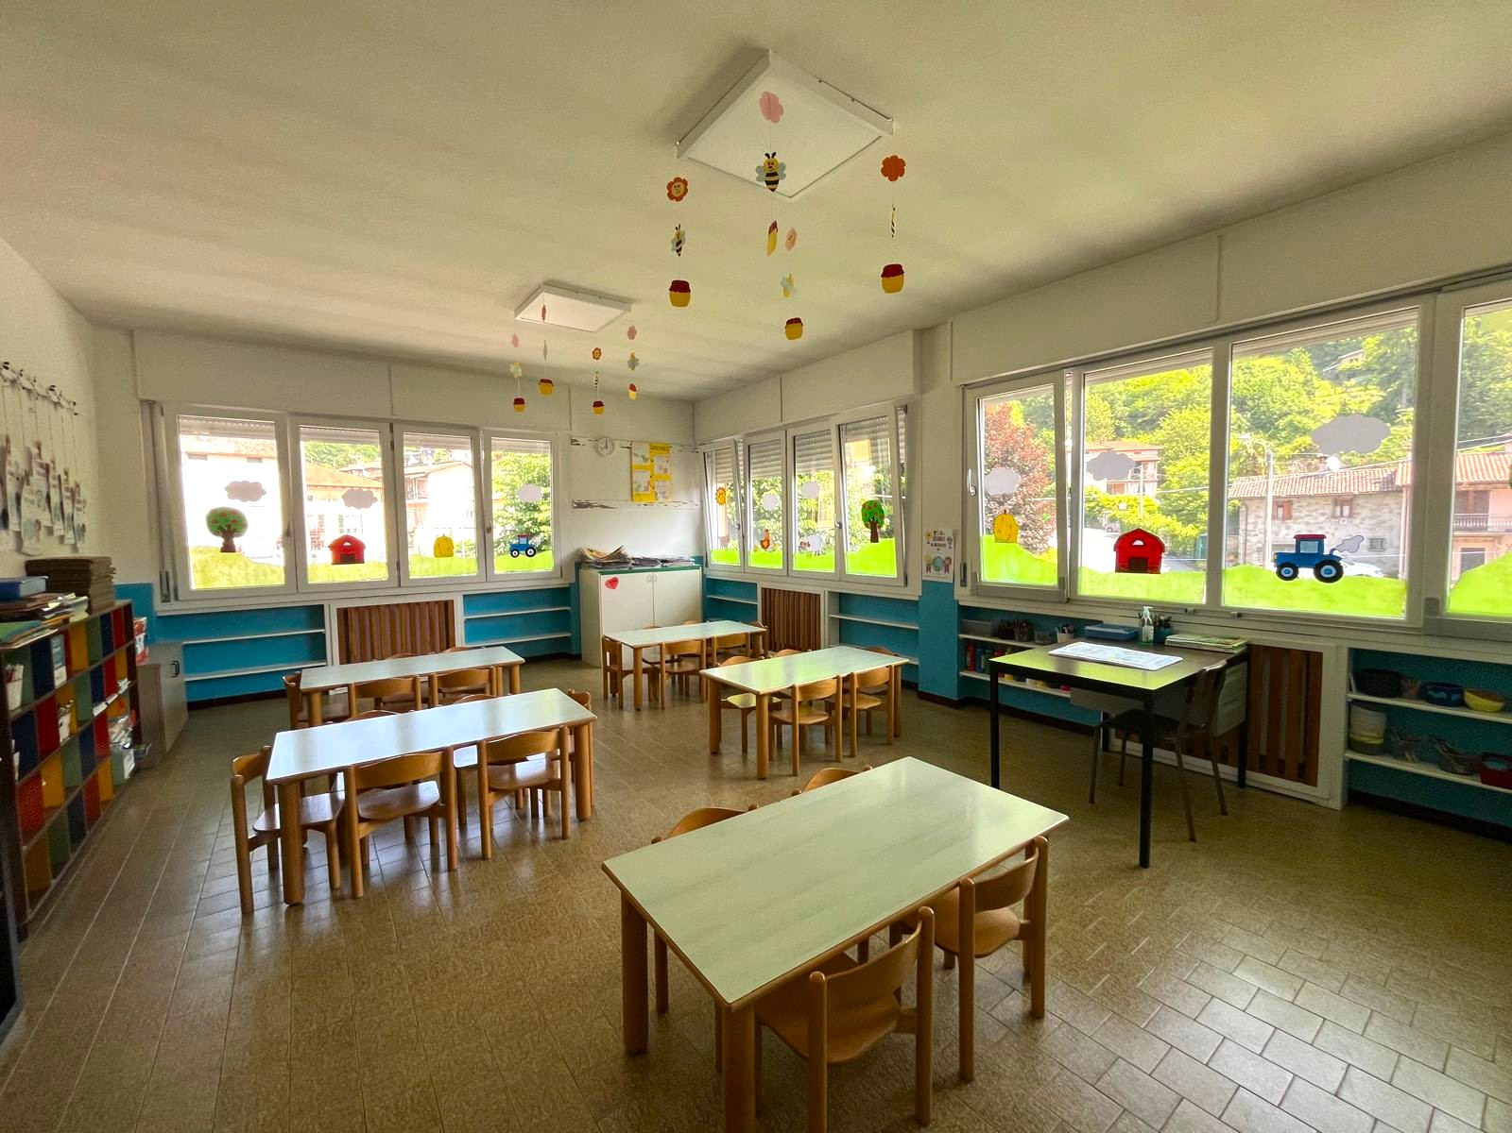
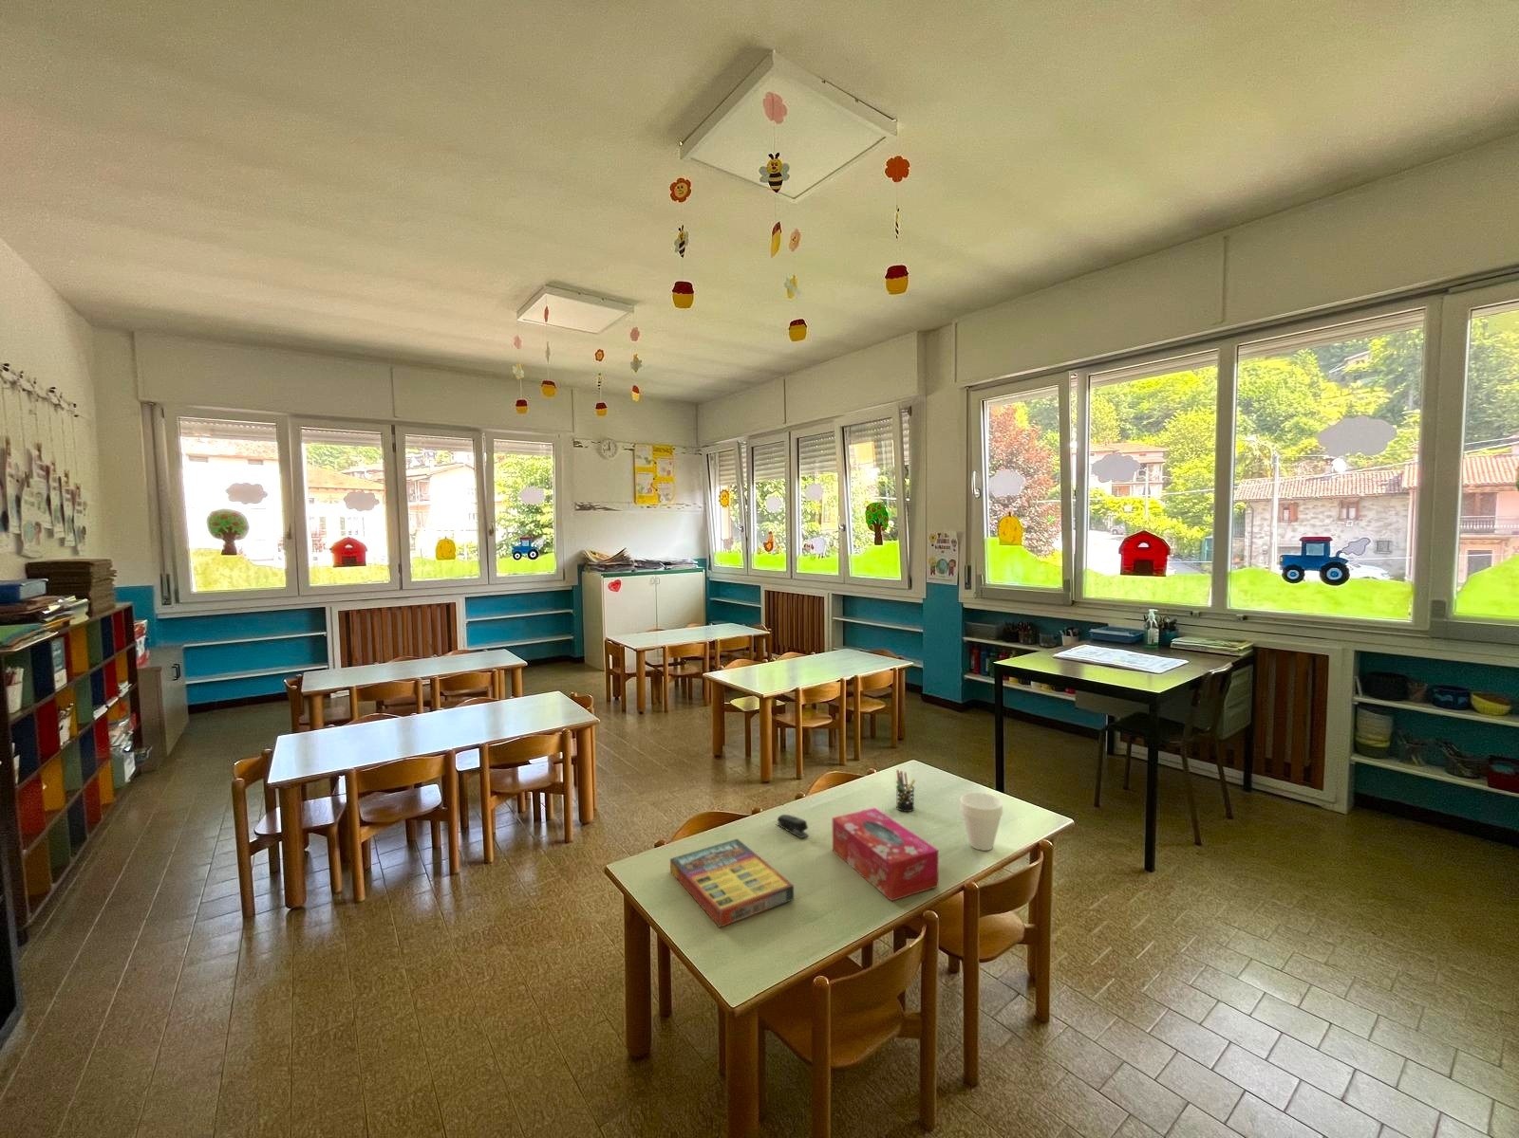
+ tissue box (881, 850)
+ pen holder (903, 790)
+ stapler (792, 822)
+ game compilation box (730, 879)
+ cup (981, 822)
